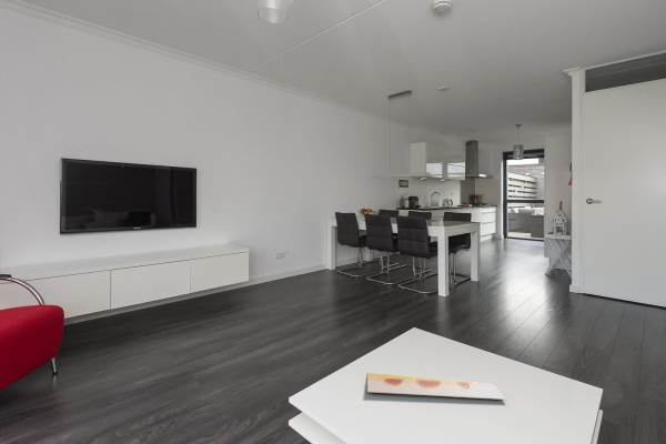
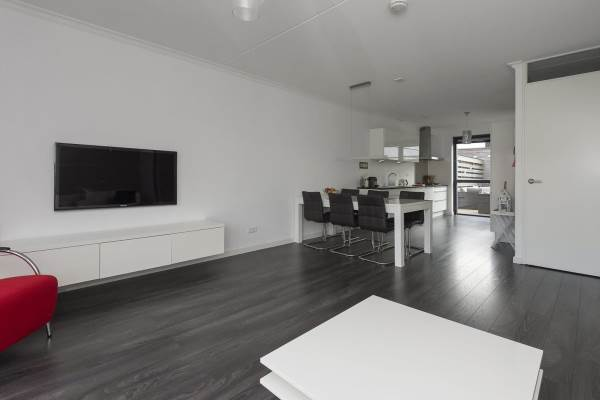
- painting (430, 383)
